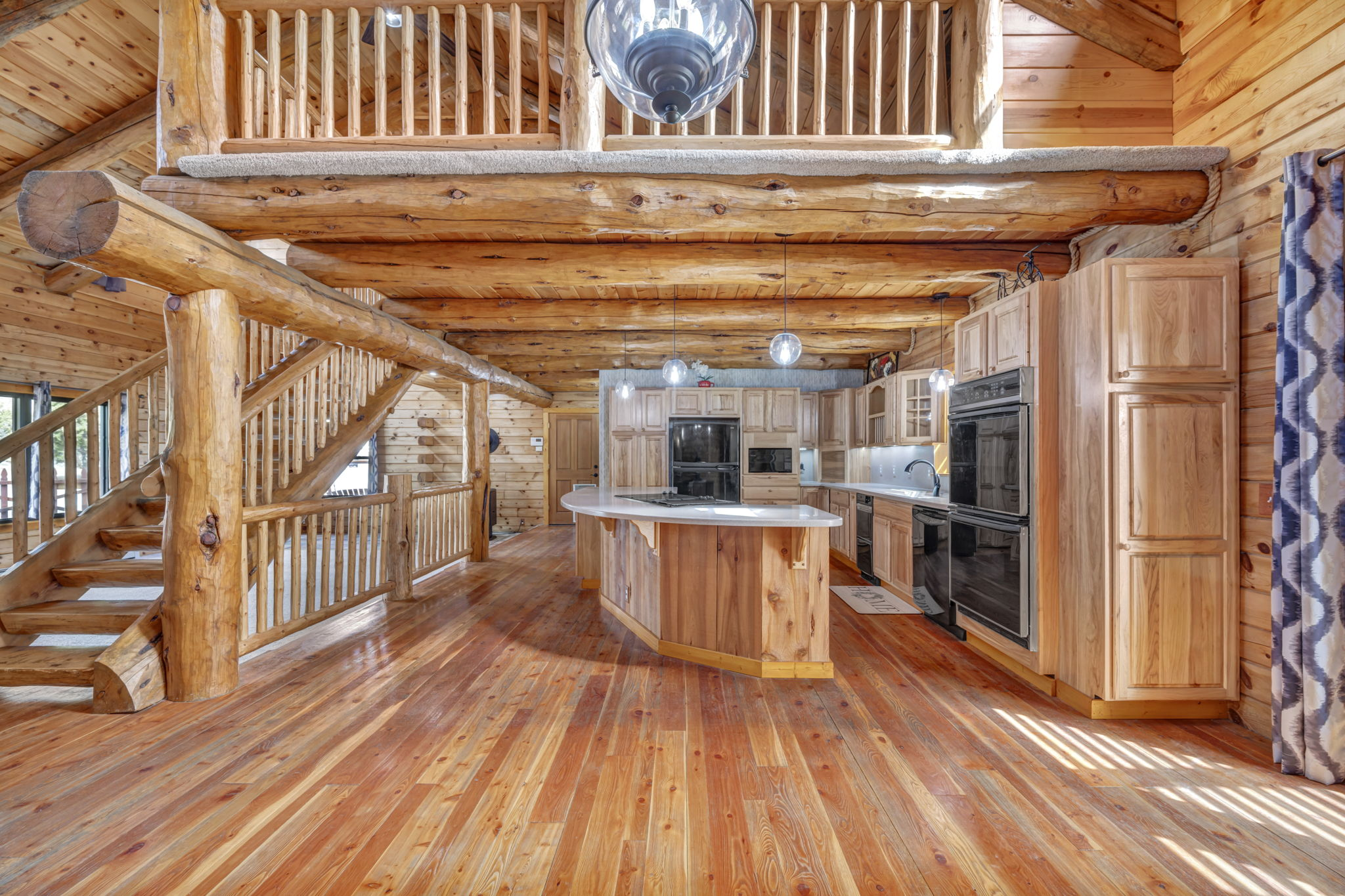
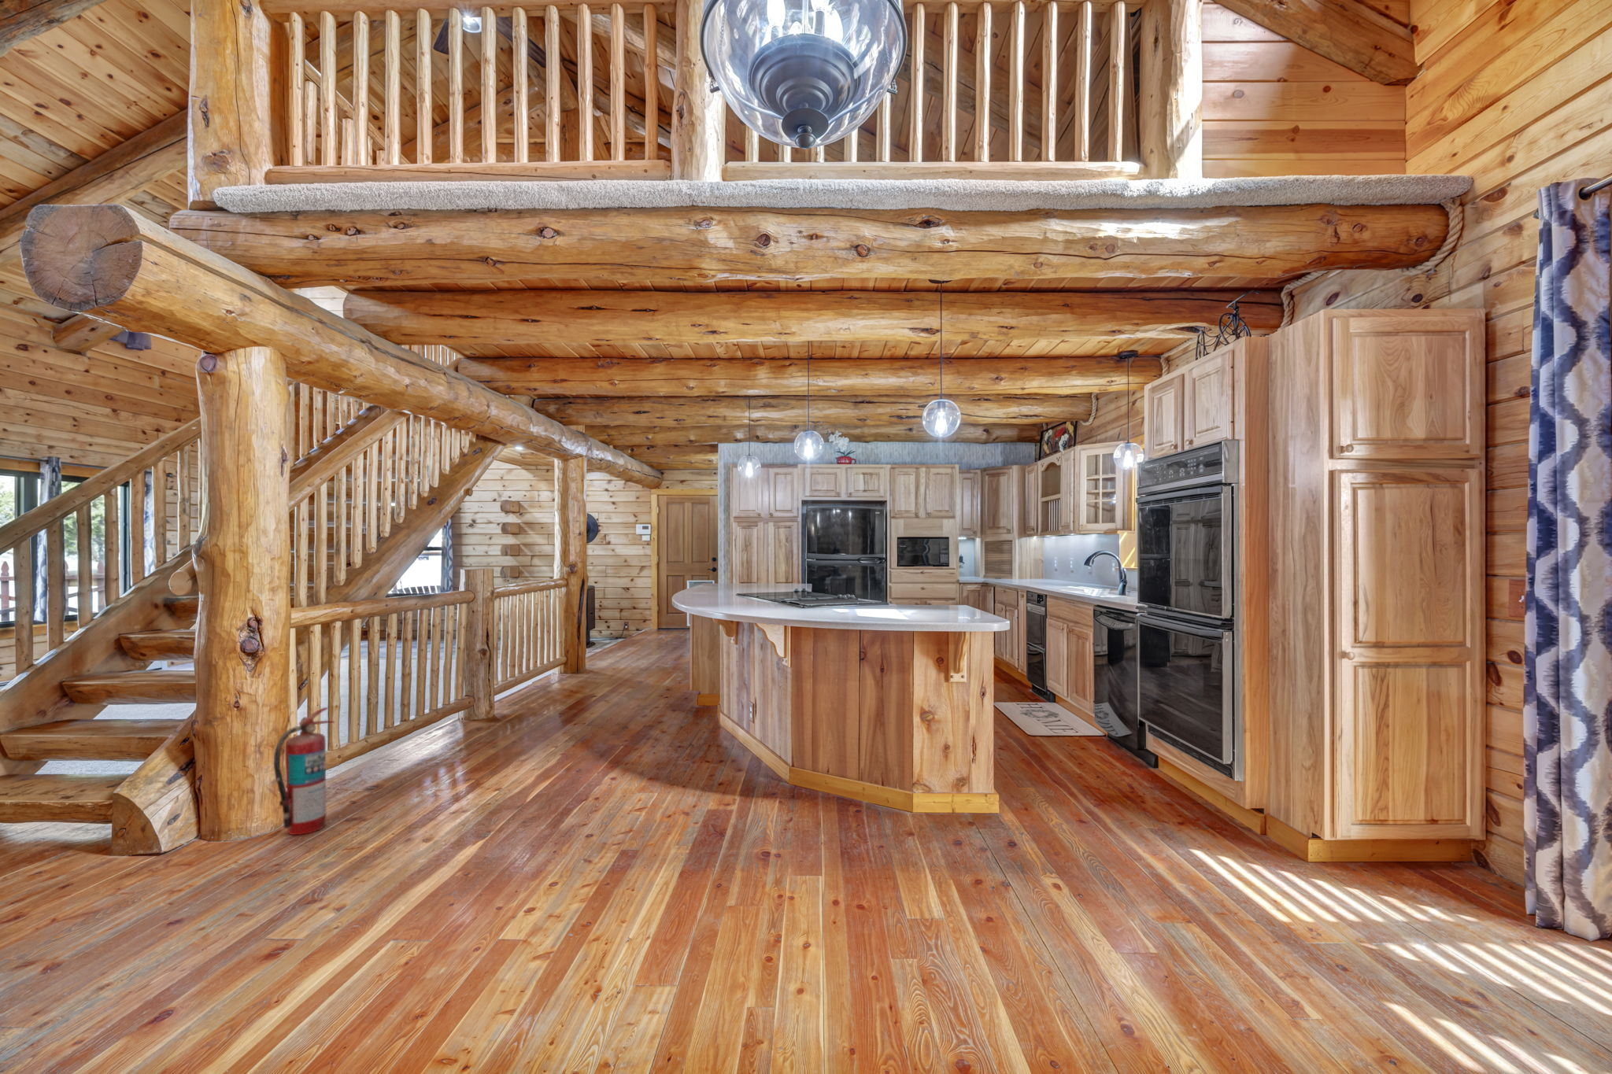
+ fire extinguisher (304, 771)
